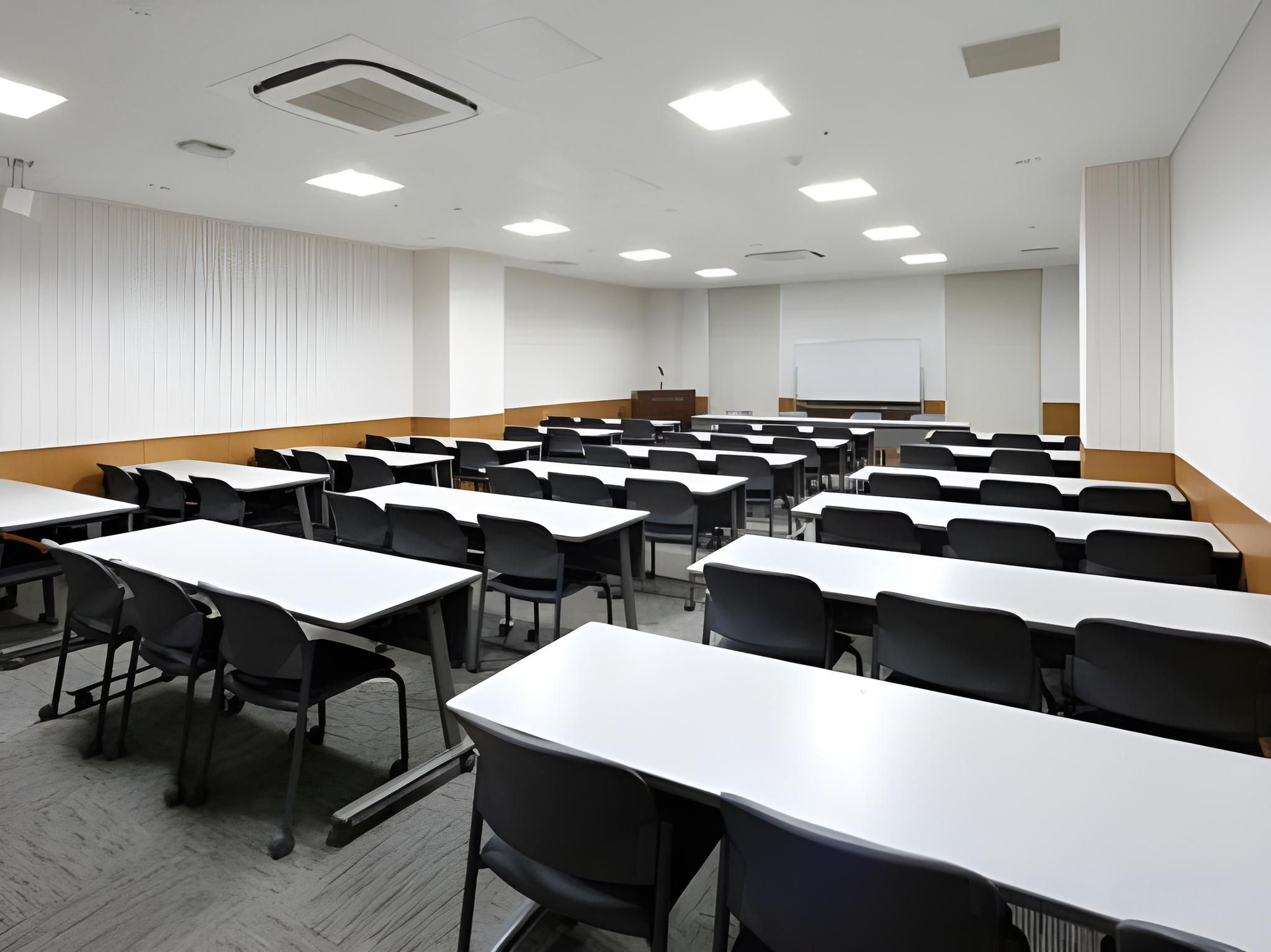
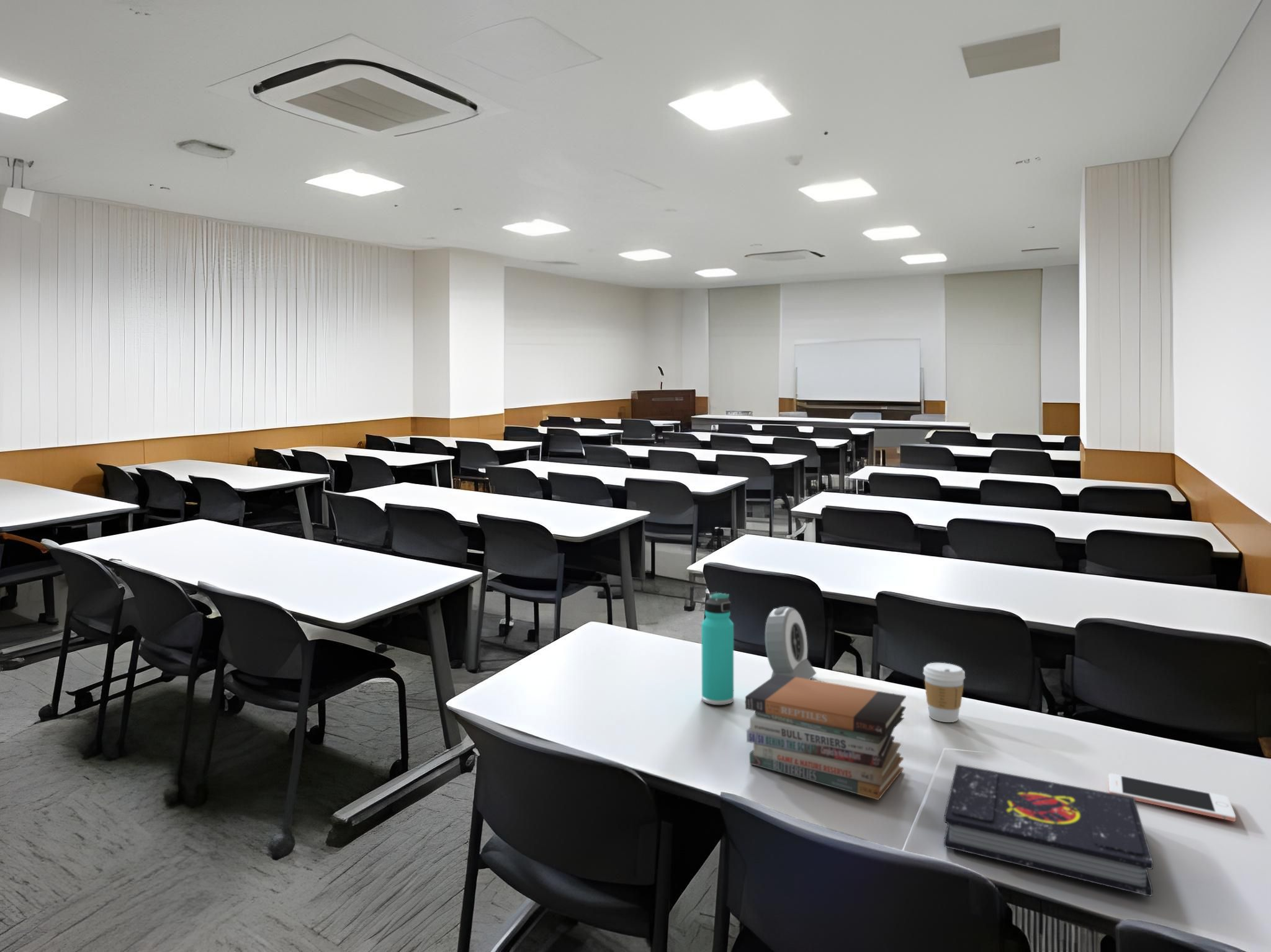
+ coffee cup (943, 691)
+ thermos bottle (717, 646)
+ cell phone (1168, 796)
+ alarm clock (790, 645)
+ book stack (824, 730)
+ book (1041, 820)
